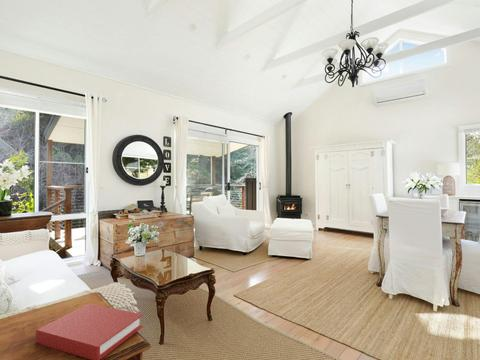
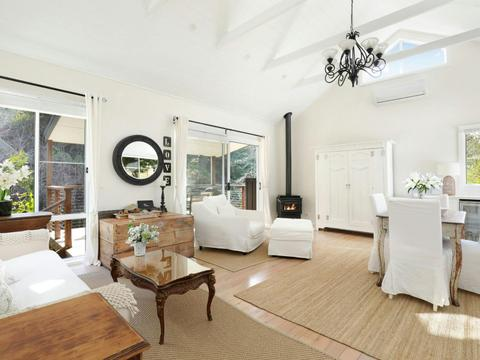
- book (92, 328)
